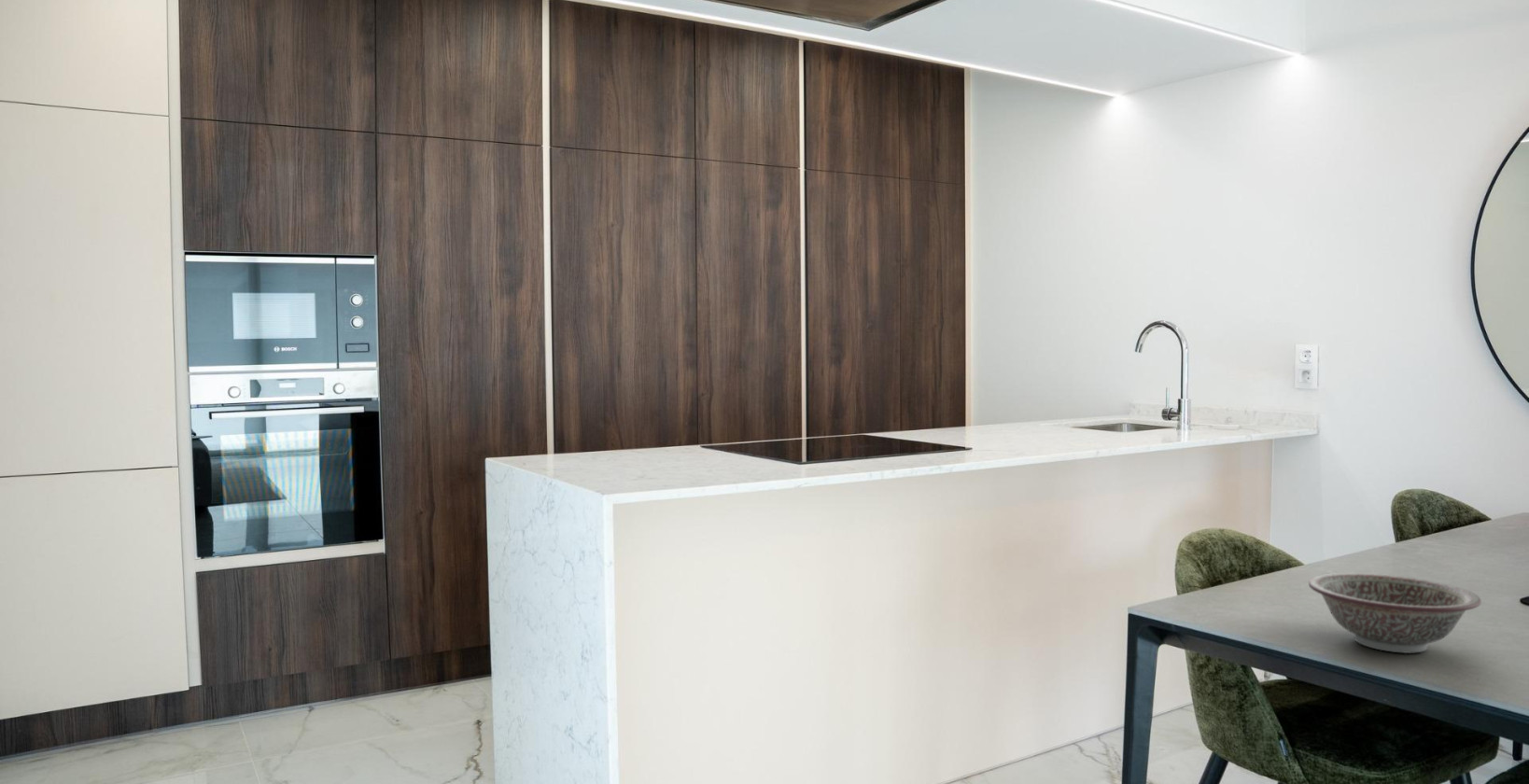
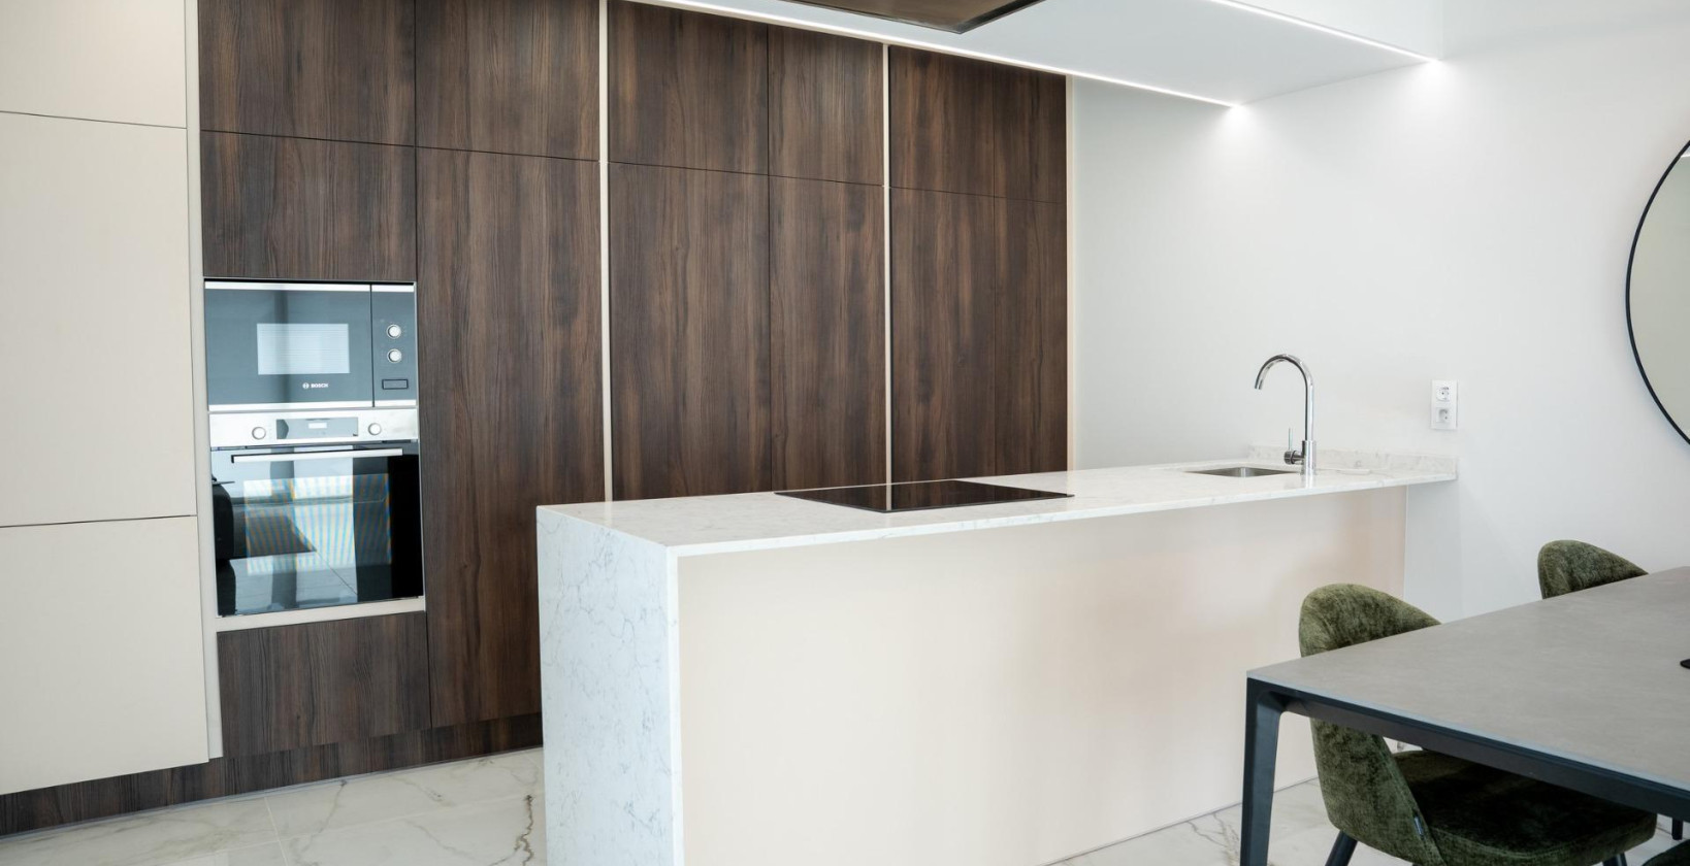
- decorative bowl (1391, 616)
